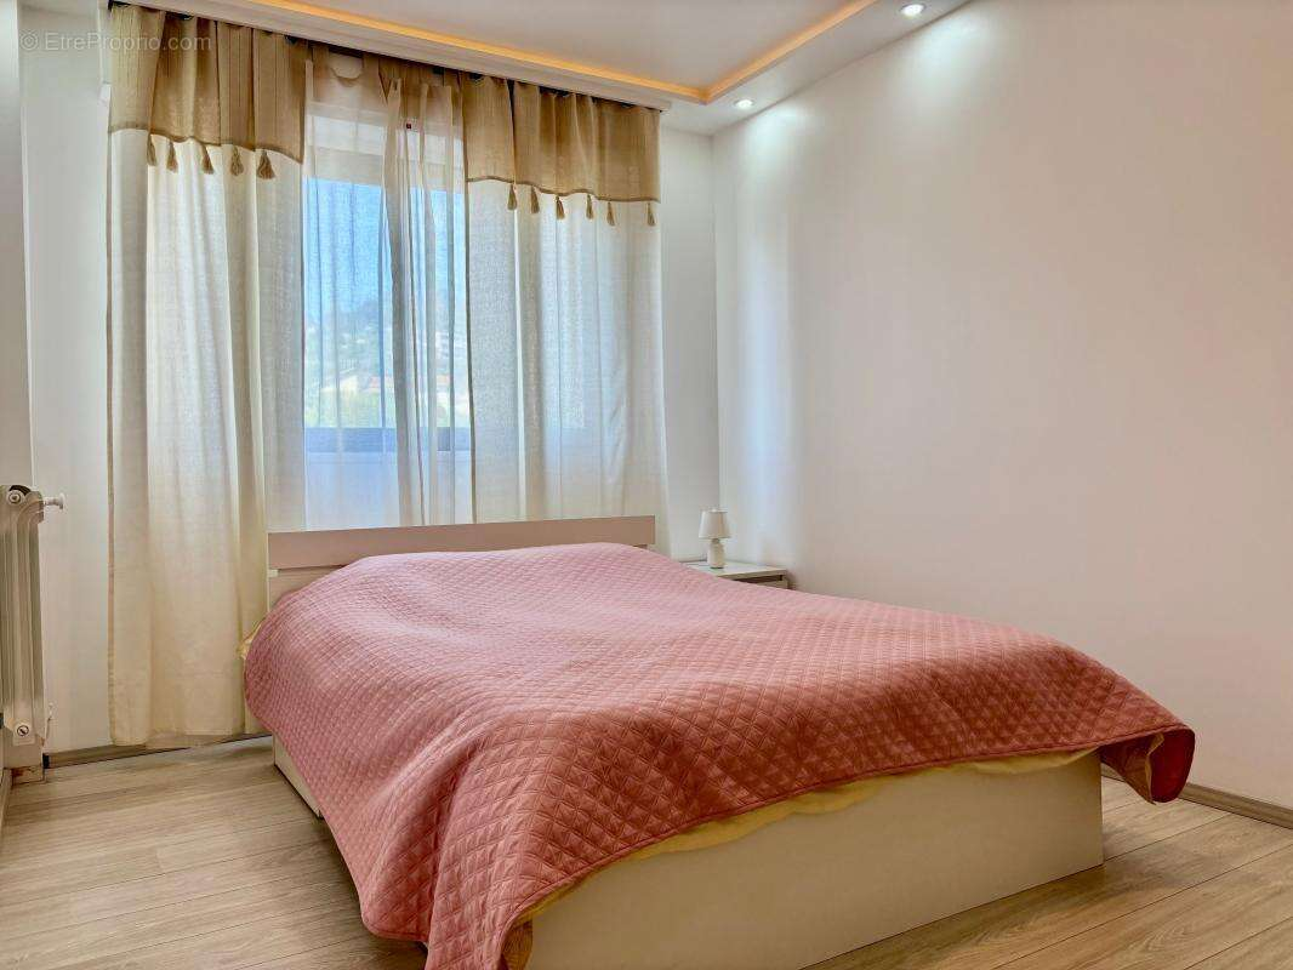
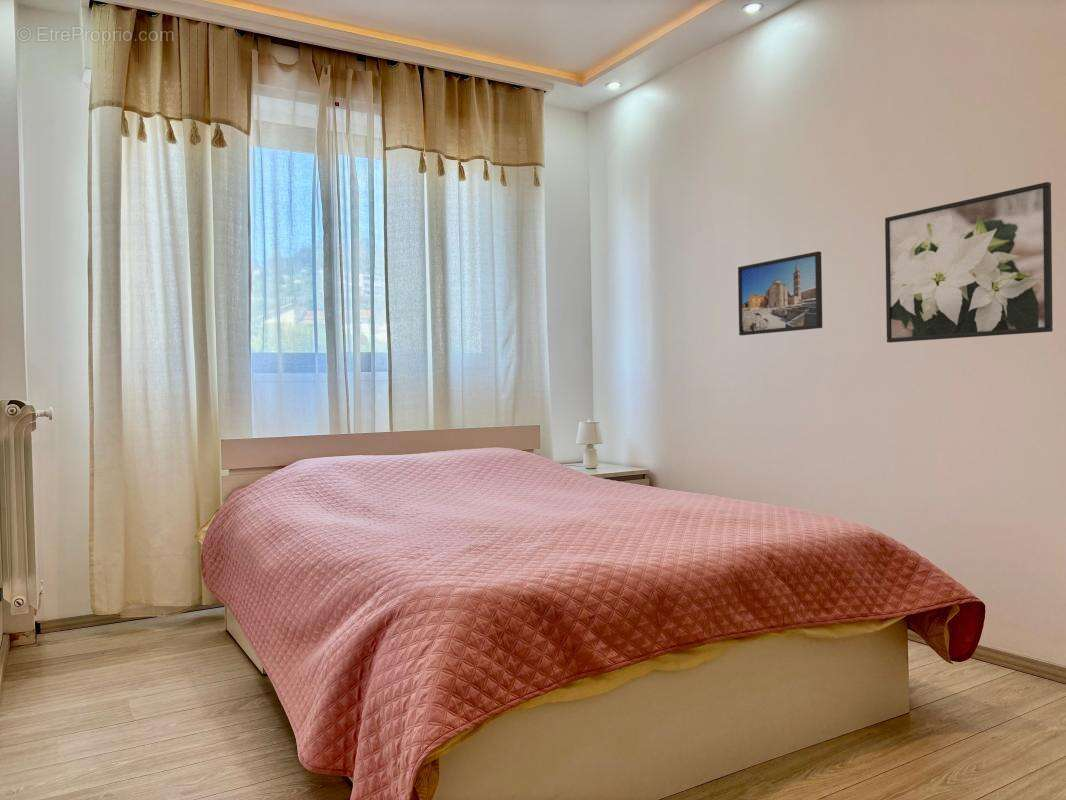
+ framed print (777, 295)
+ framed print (961, 269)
